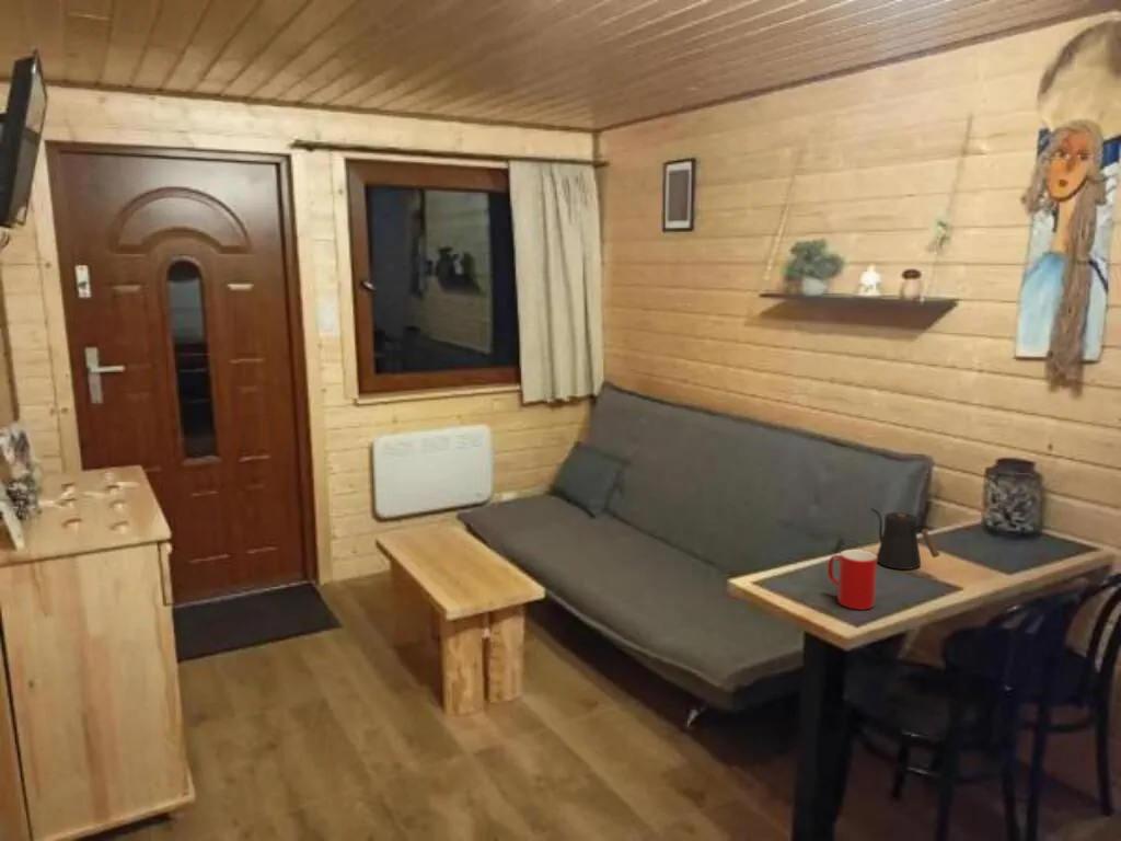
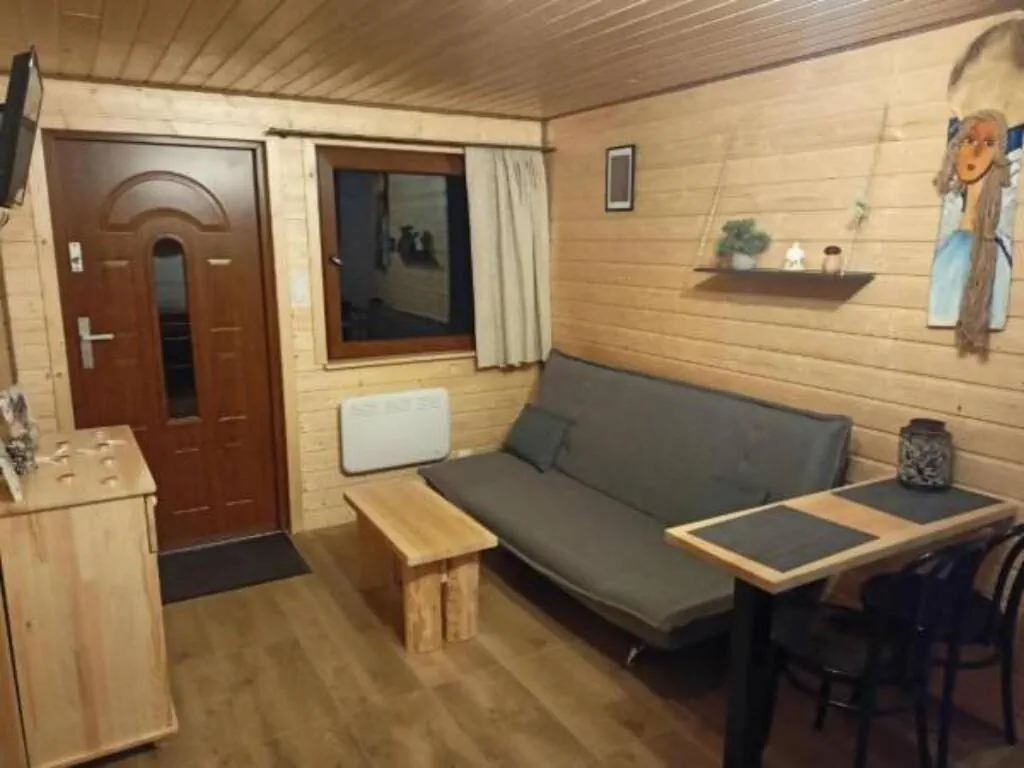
- kettle (901, 540)
- cup (852, 576)
